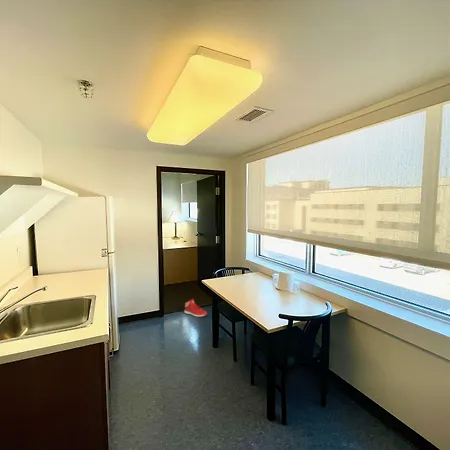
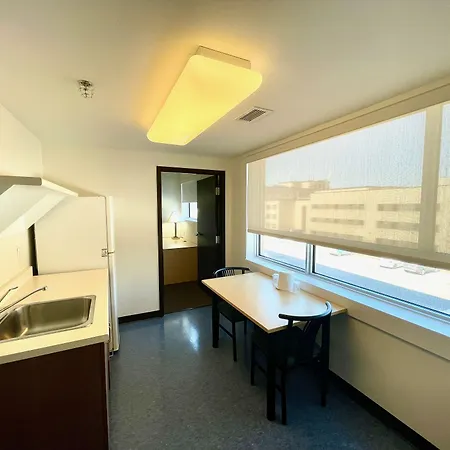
- sneaker (195, 307)
